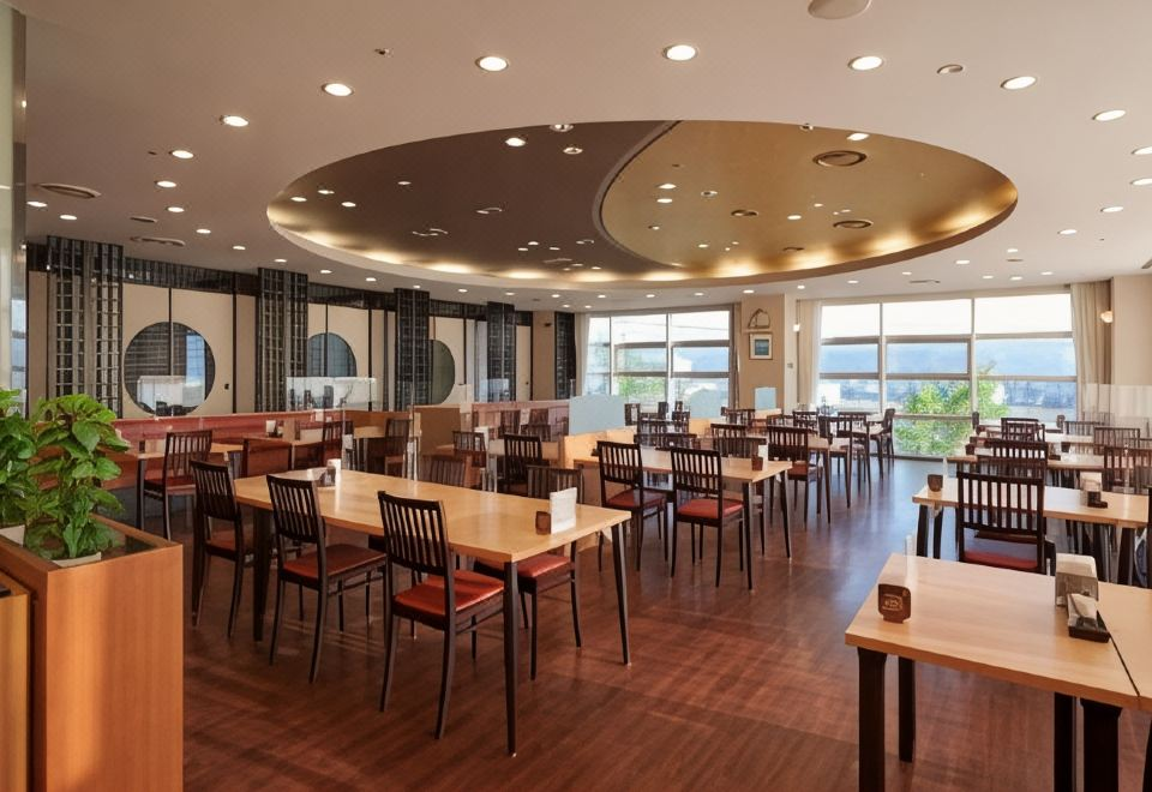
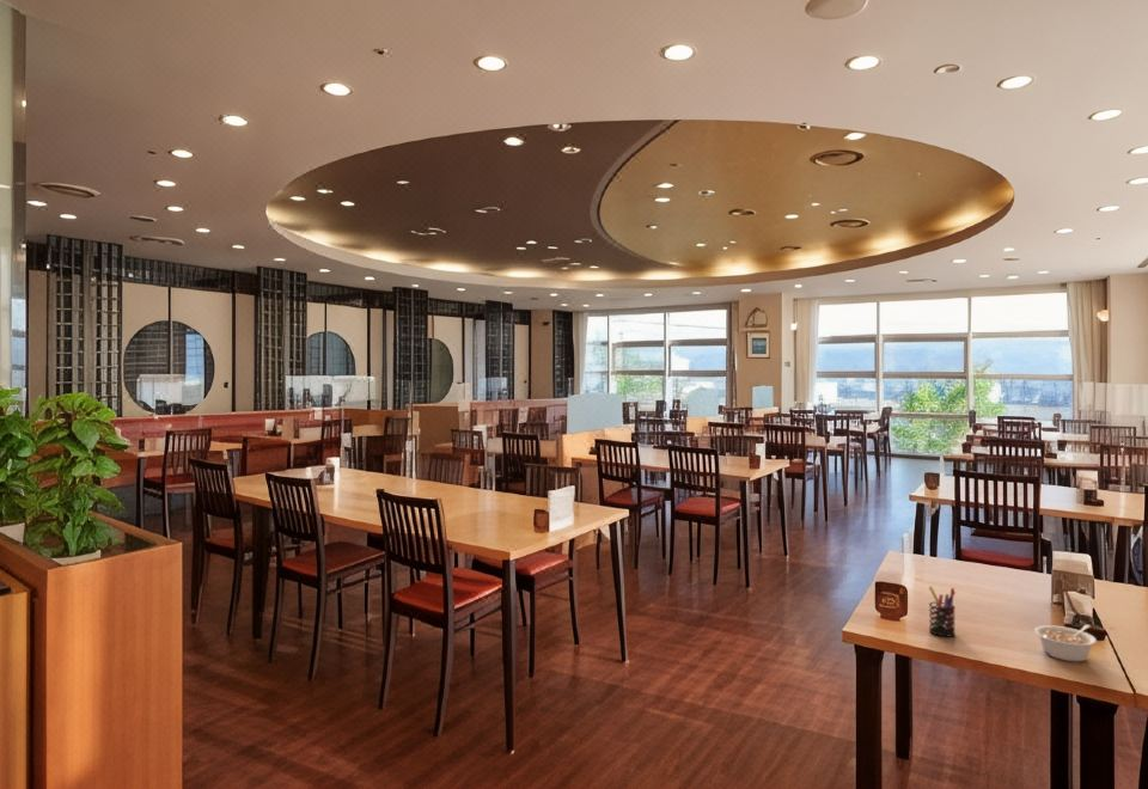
+ pen holder (945, 608)
+ legume (1064, 641)
